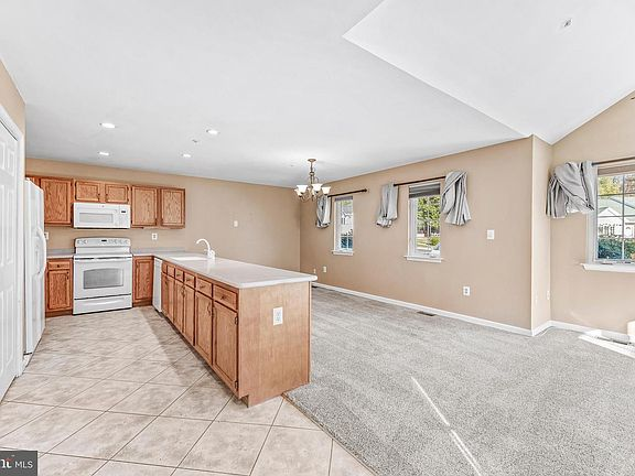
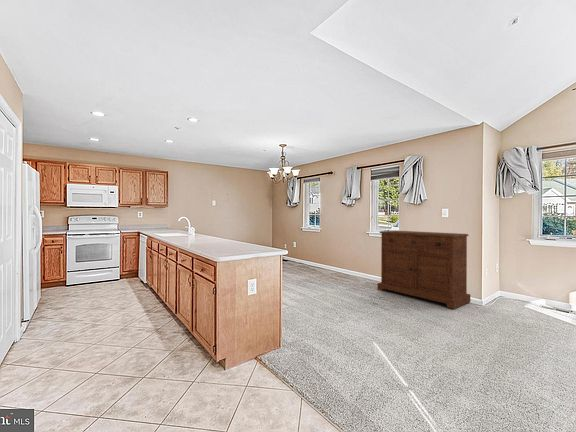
+ sideboard (420, 263)
